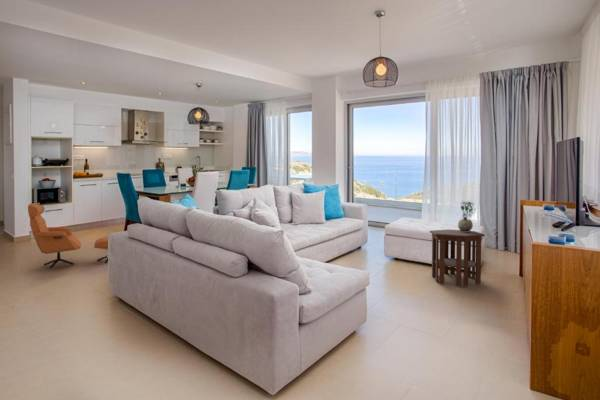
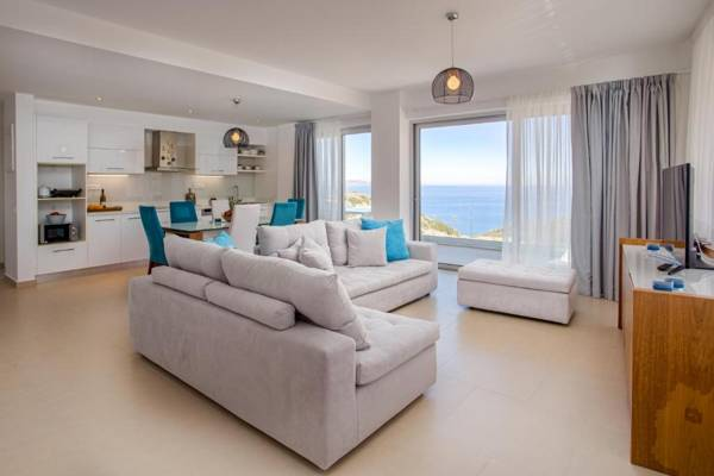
- side table (456, 256)
- potted plant (466, 215)
- armchair (75, 237)
